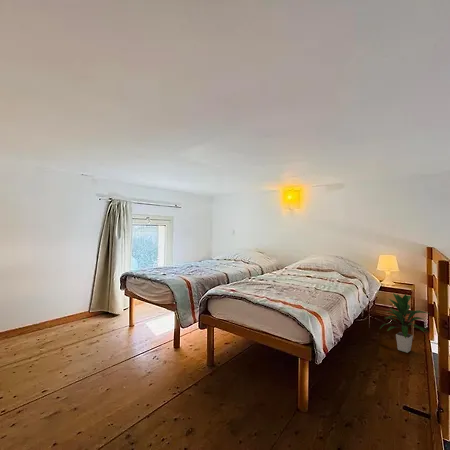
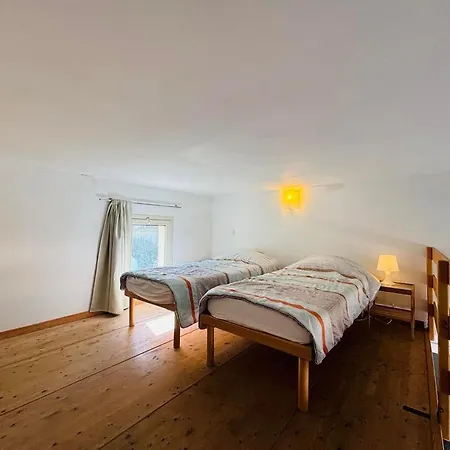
- indoor plant (402, 320)
